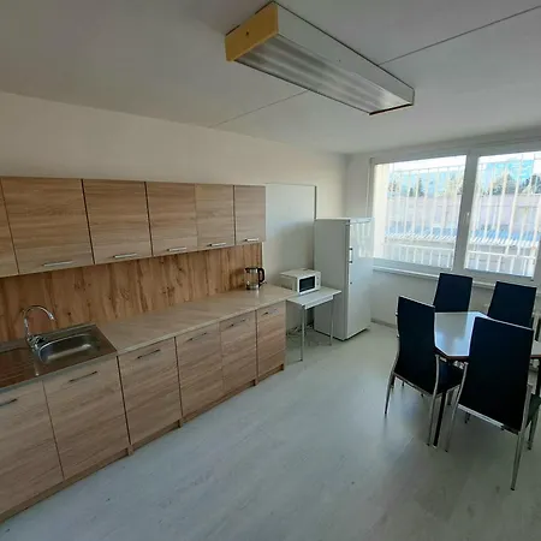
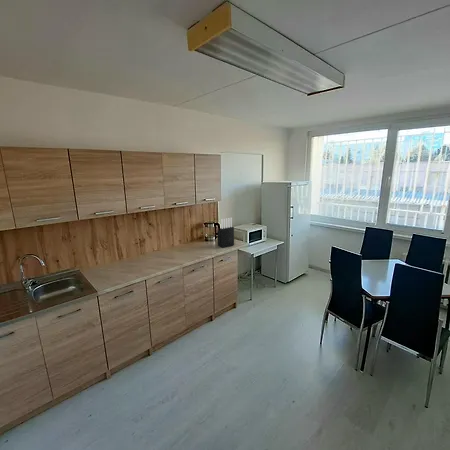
+ knife block (225, 231)
